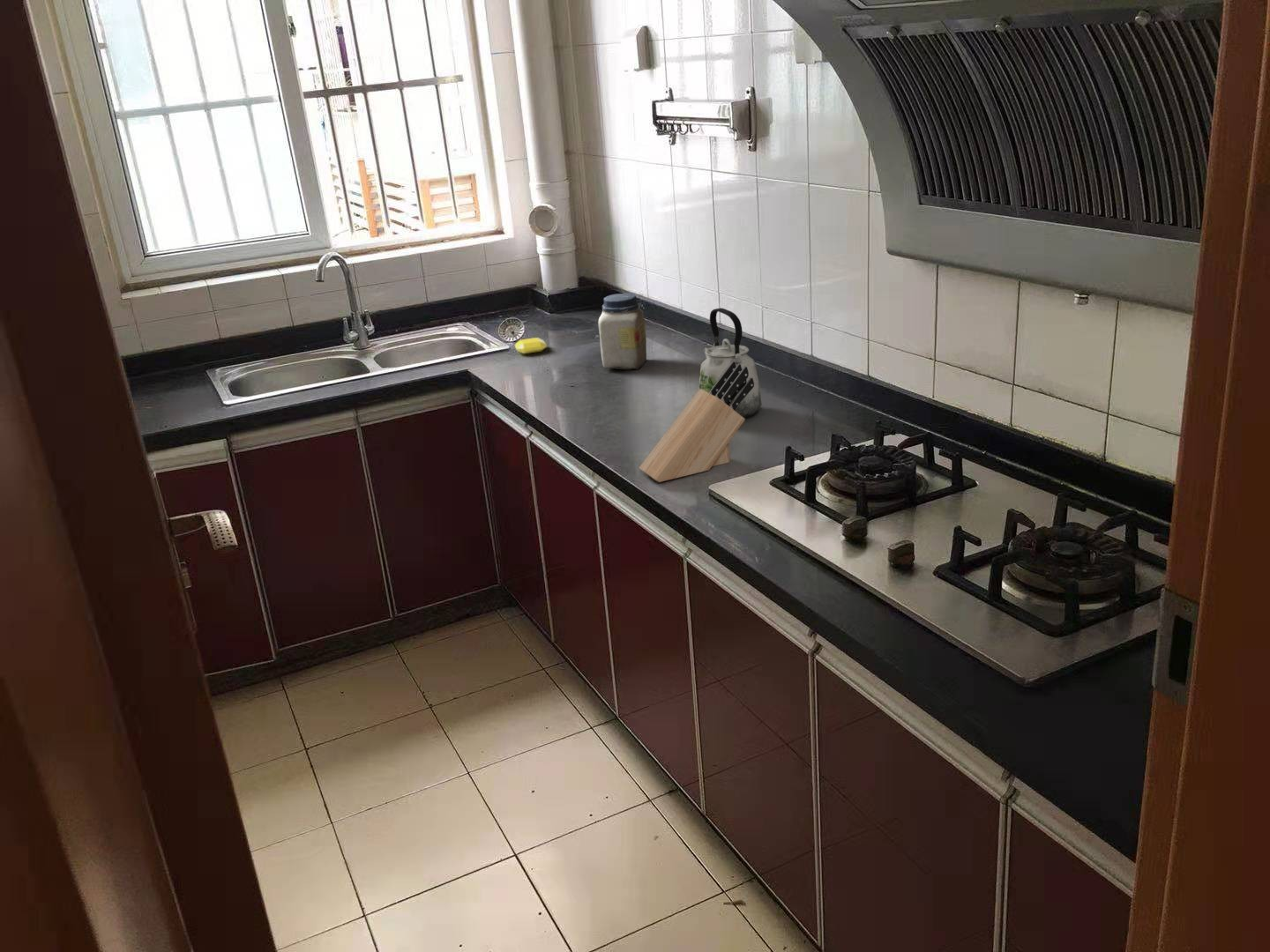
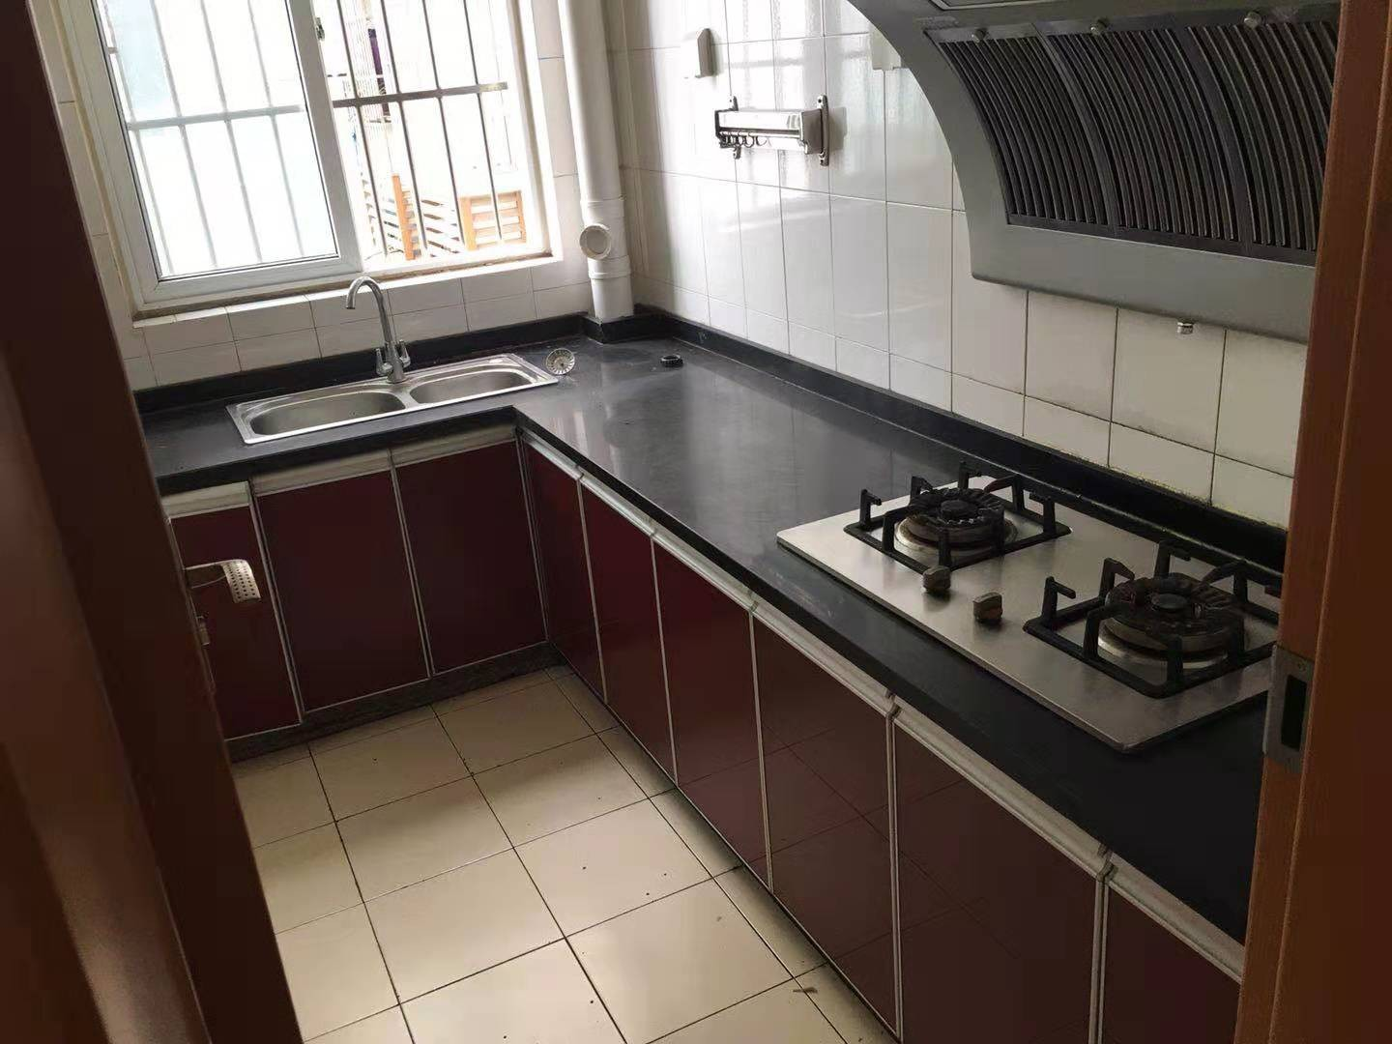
- jar (622, 331)
- soap bar (530, 346)
- knife block (698, 419)
- kettle (722, 361)
